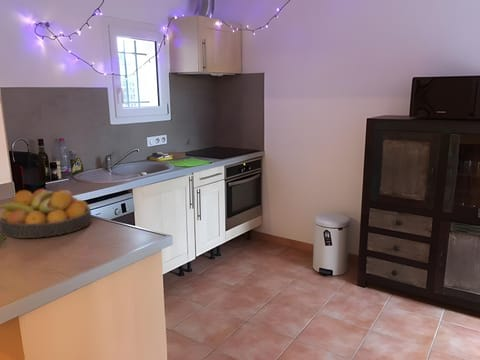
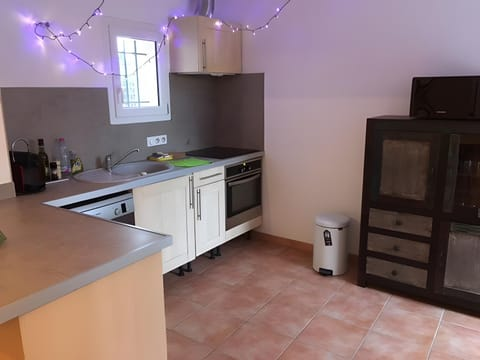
- fruit bowl (46, 207)
